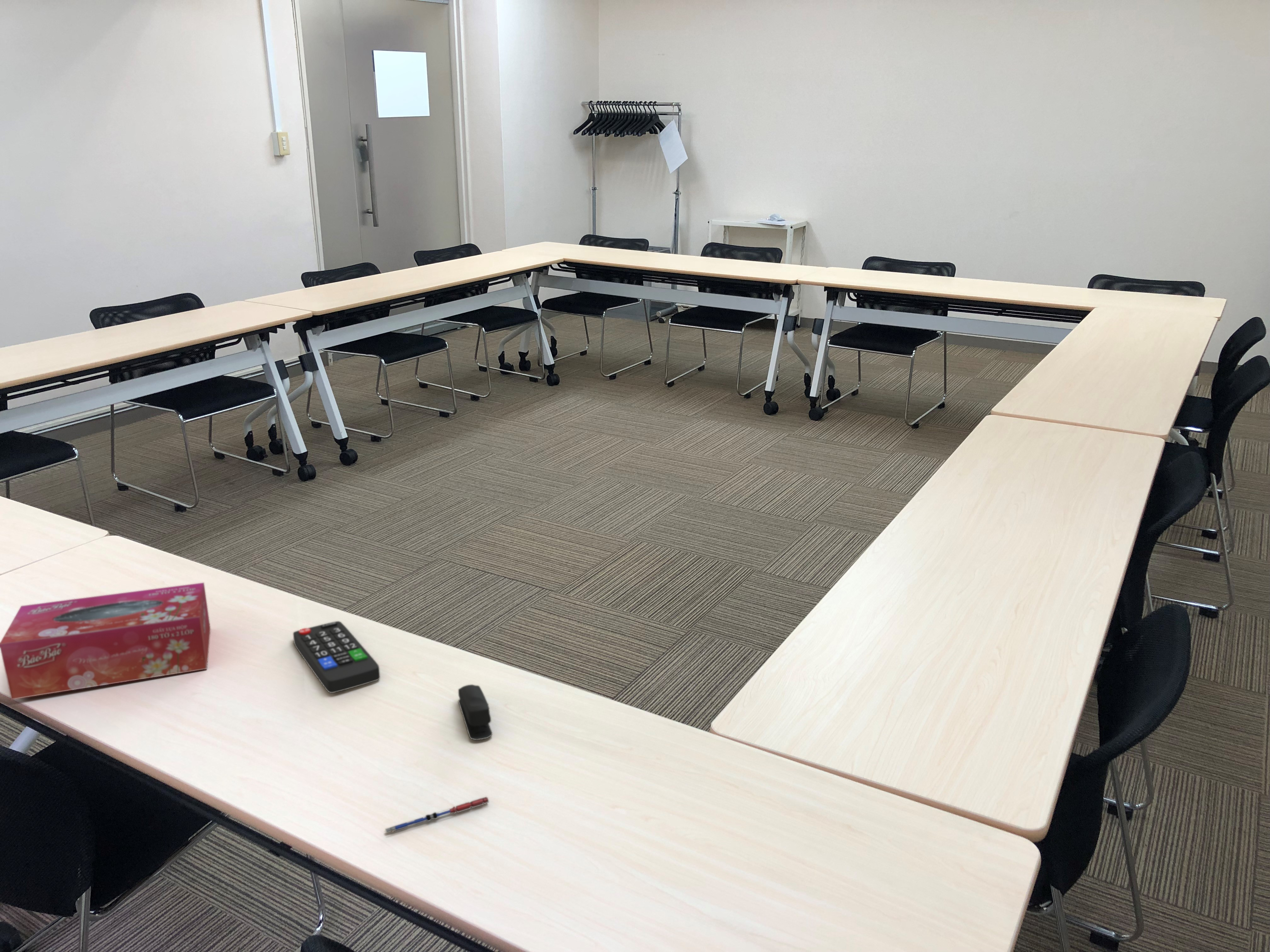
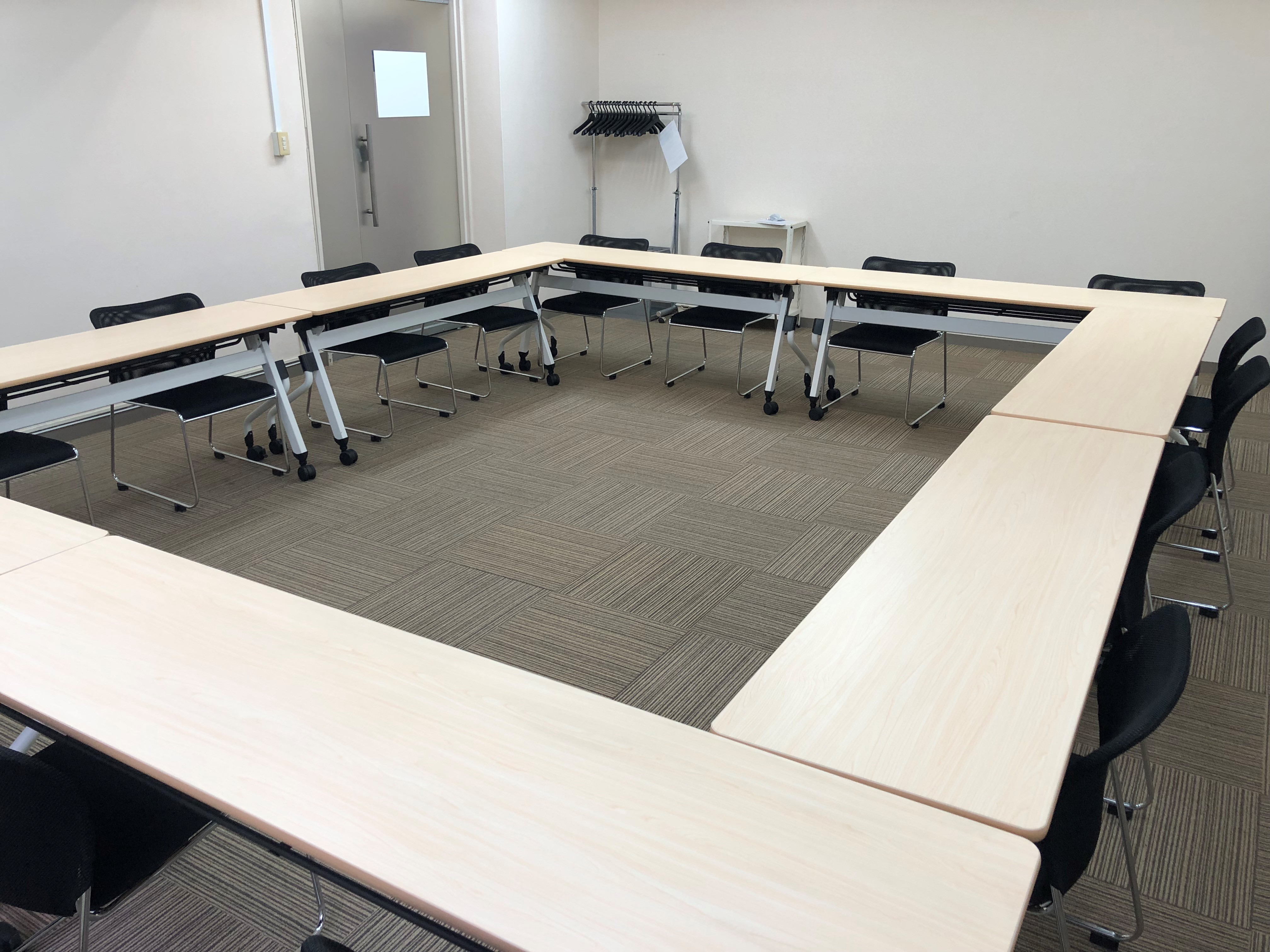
- pen (438, 814)
- stapler (474, 705)
- remote control (335, 654)
- tissue box (114, 637)
